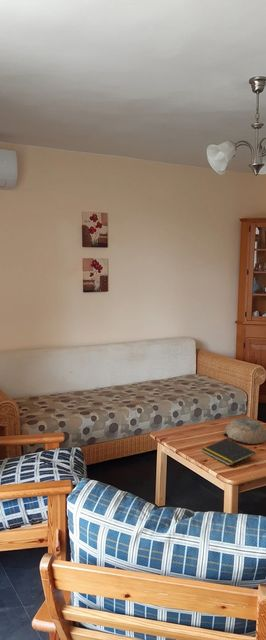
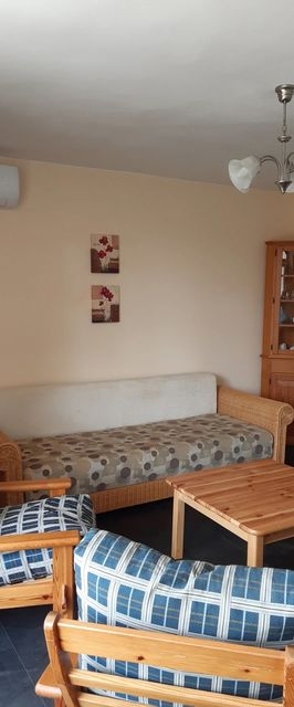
- bowl (244, 428)
- notepad (227, 451)
